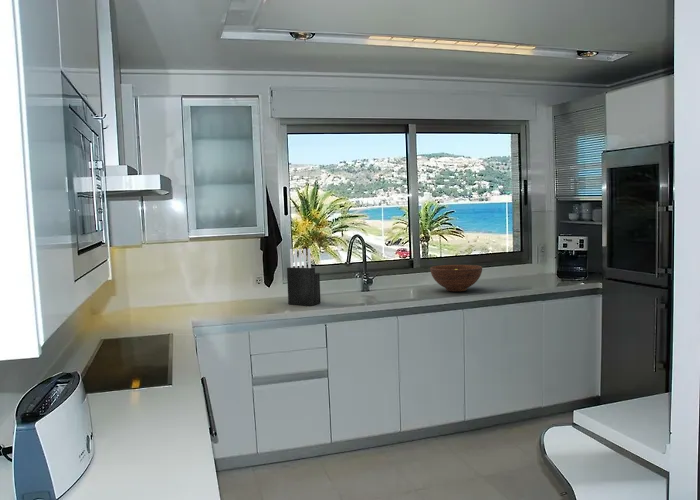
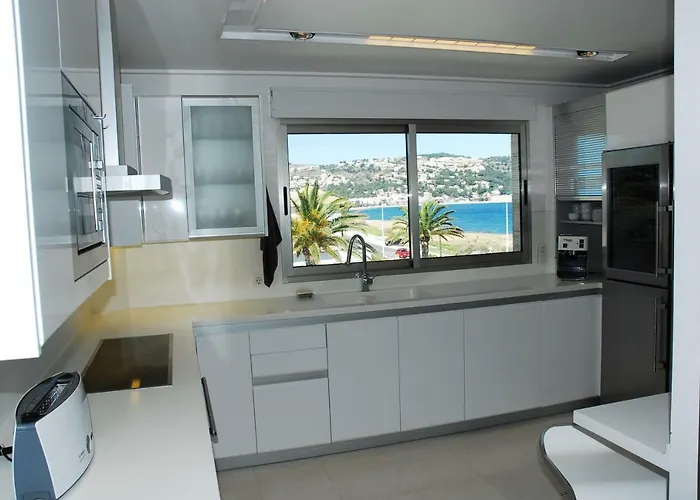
- fruit bowl (456, 278)
- knife block (304, 276)
